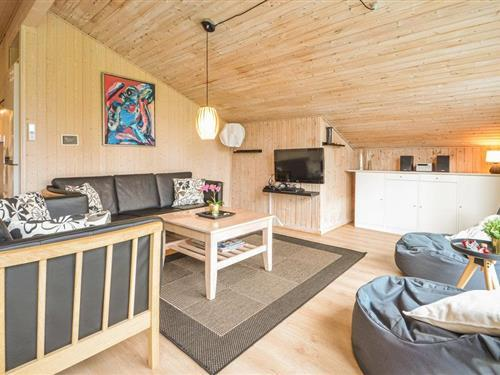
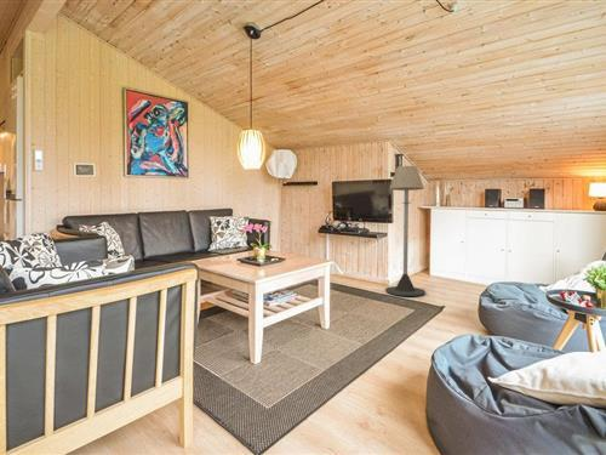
+ floor lamp (405, 229)
